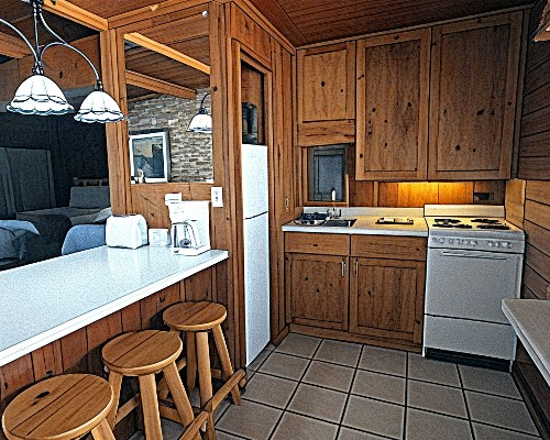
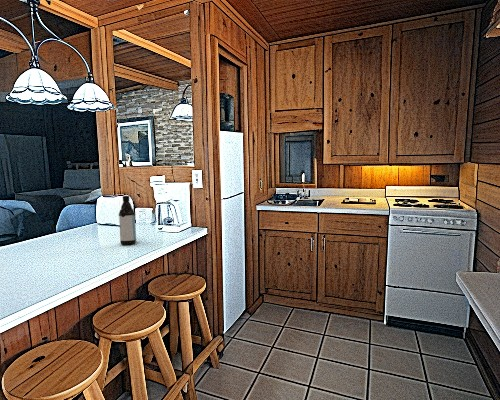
+ water bottle (127, 219)
